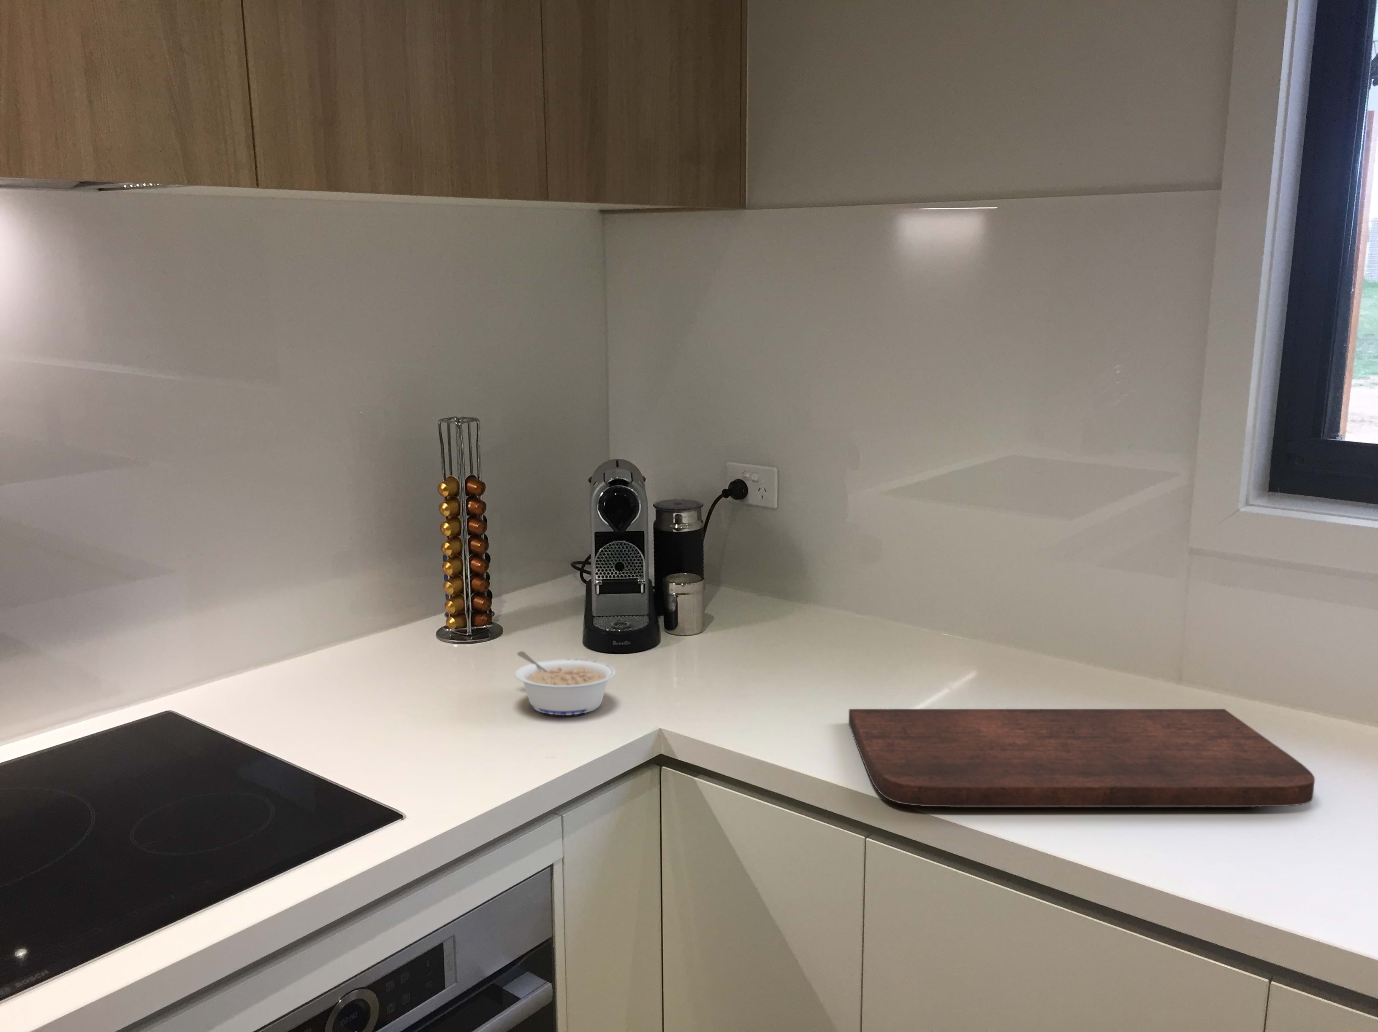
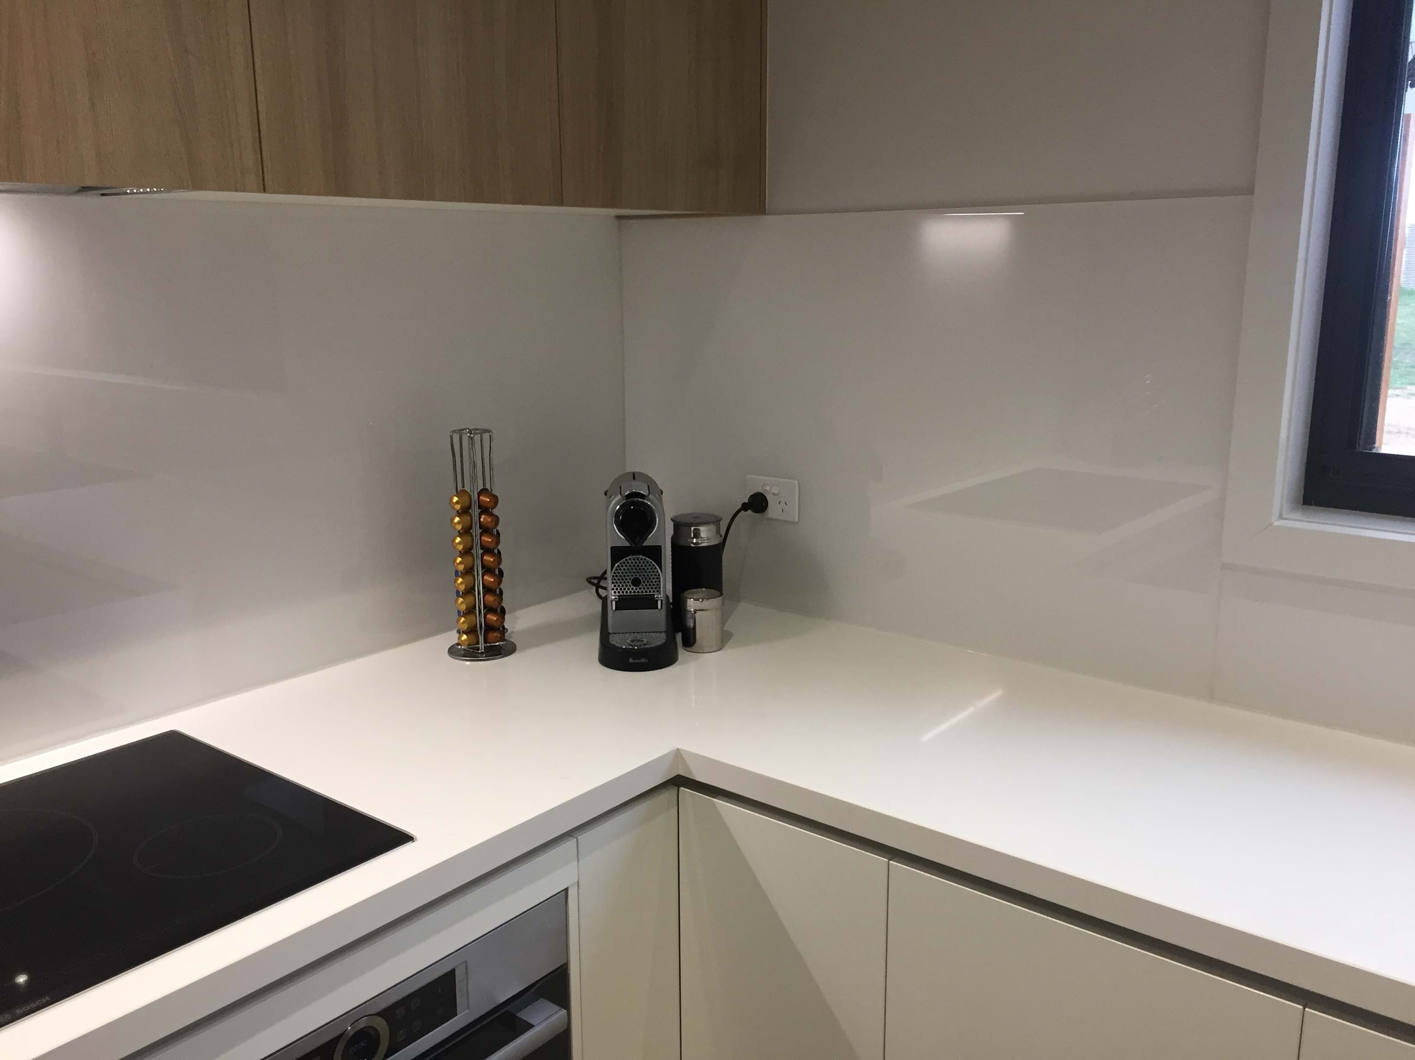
- cutting board (1069, 753)
- legume (561, 685)
